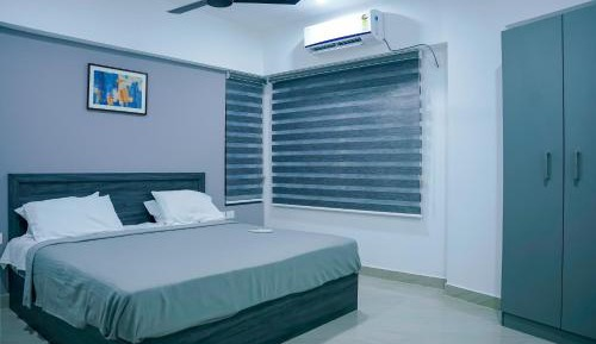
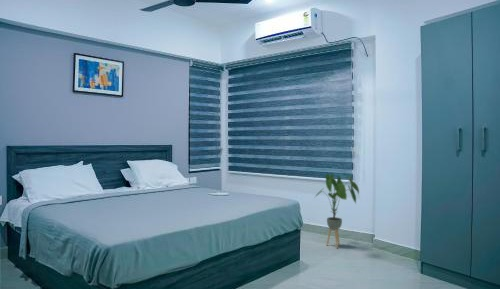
+ house plant (336, 209)
